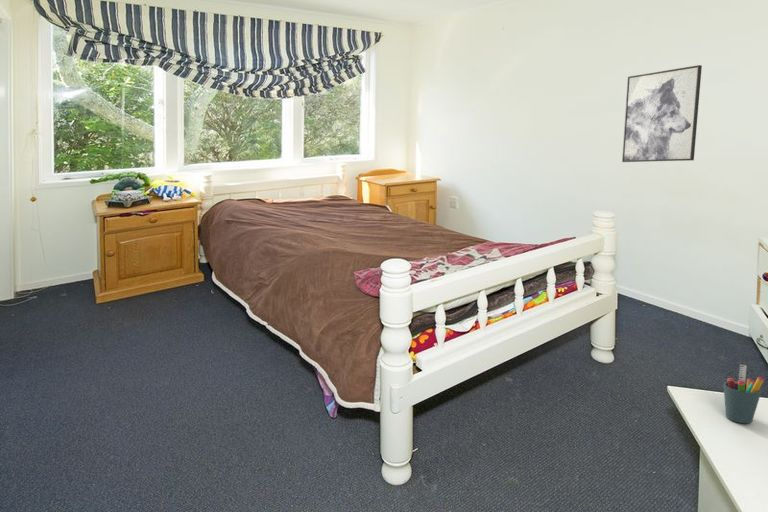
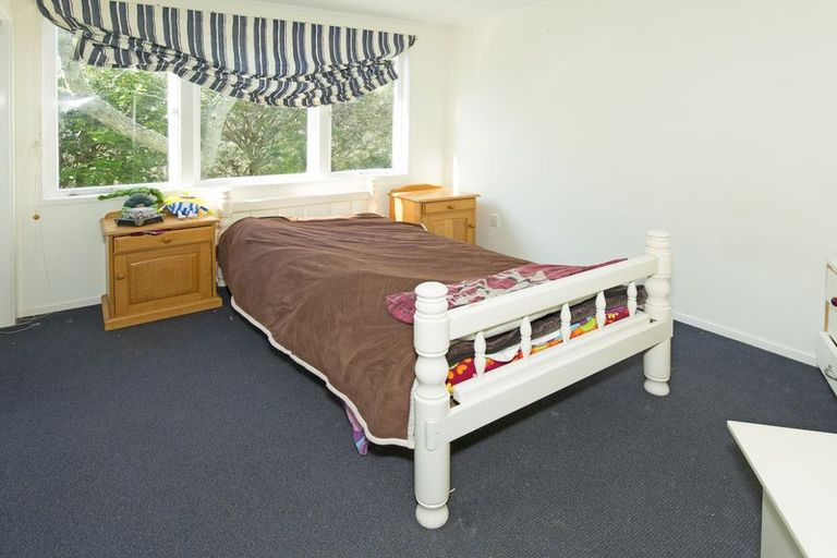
- pen holder (742, 394)
- wall art (659, 116)
